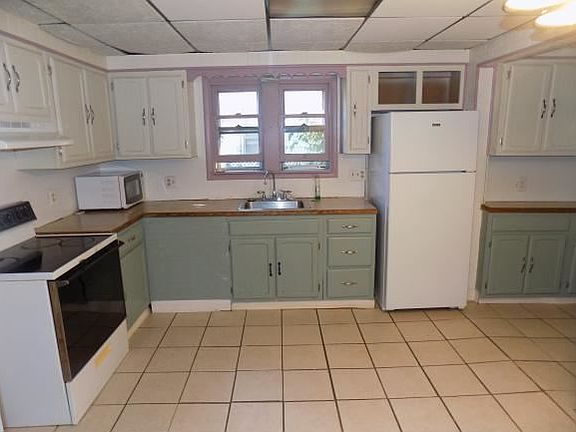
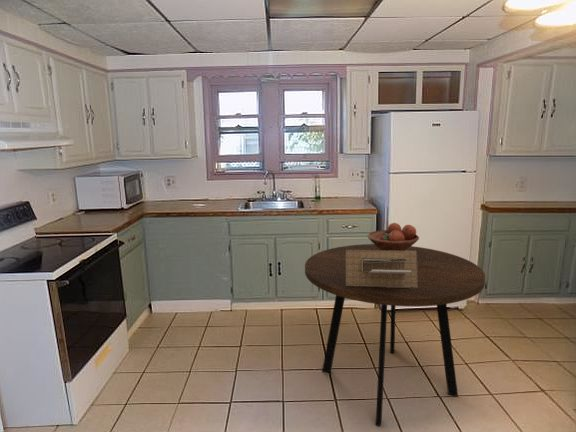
+ architectural model (381, 268)
+ dining table (385, 325)
+ fruit bowl (392, 243)
